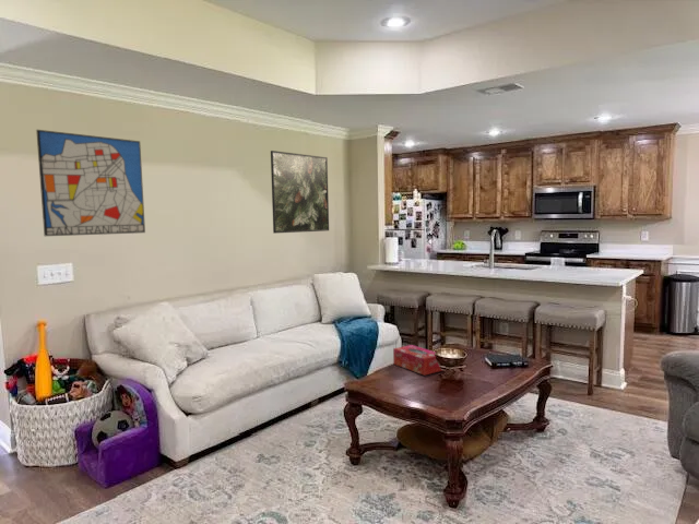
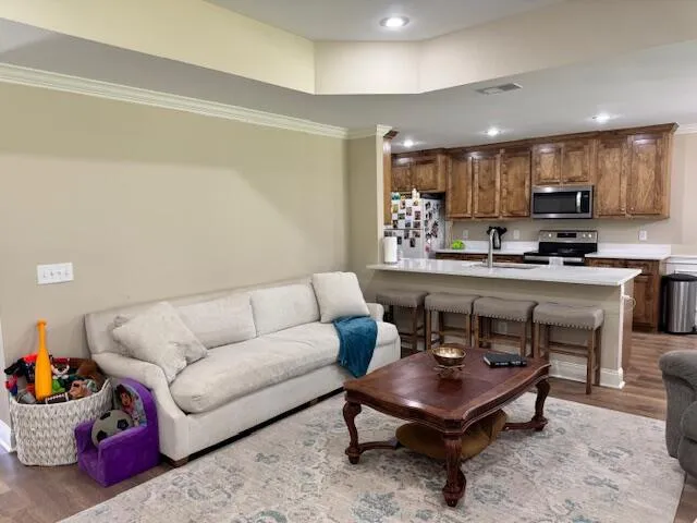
- tissue box (417, 359)
- wall art (95, 184)
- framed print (301, 193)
